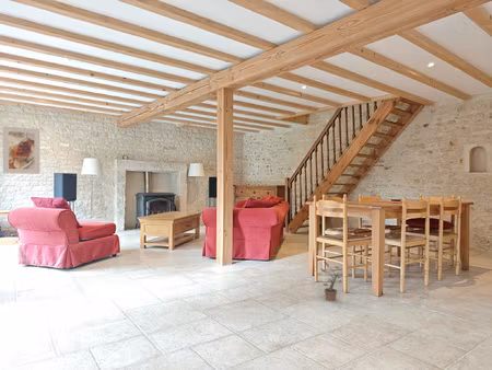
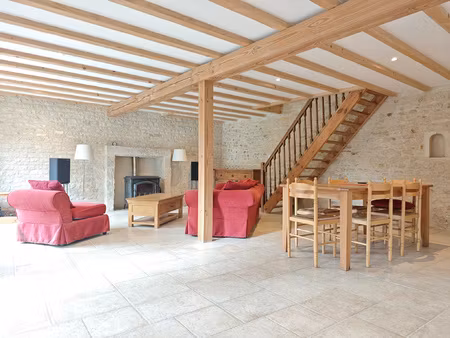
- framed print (22, 150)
- potted plant (333, 280)
